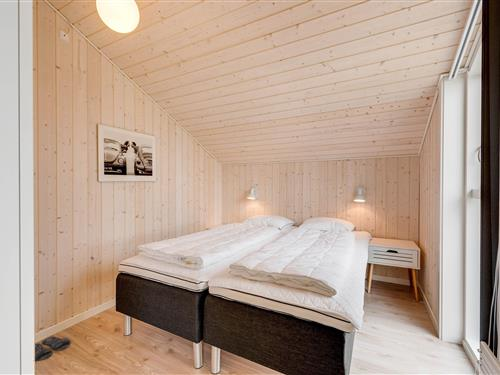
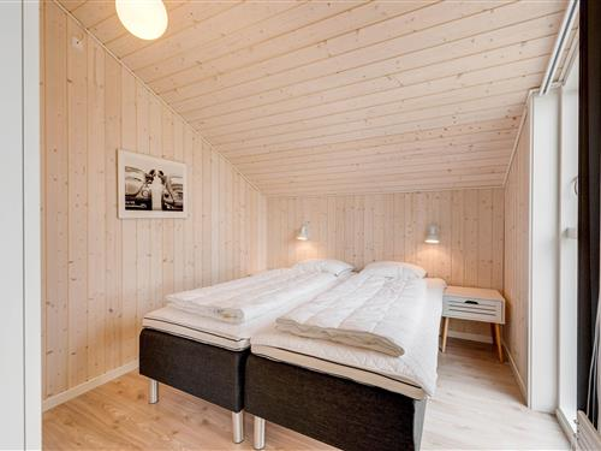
- slippers (47, 344)
